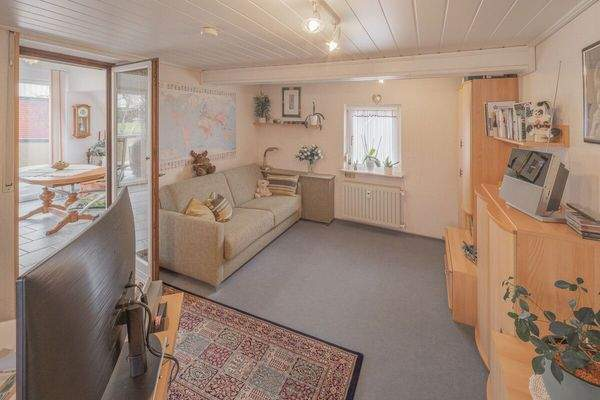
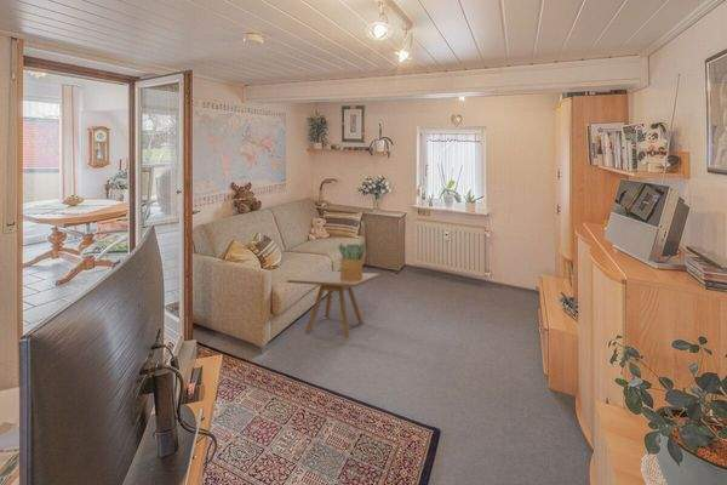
+ potted plant (353, 261)
+ side table (339, 301)
